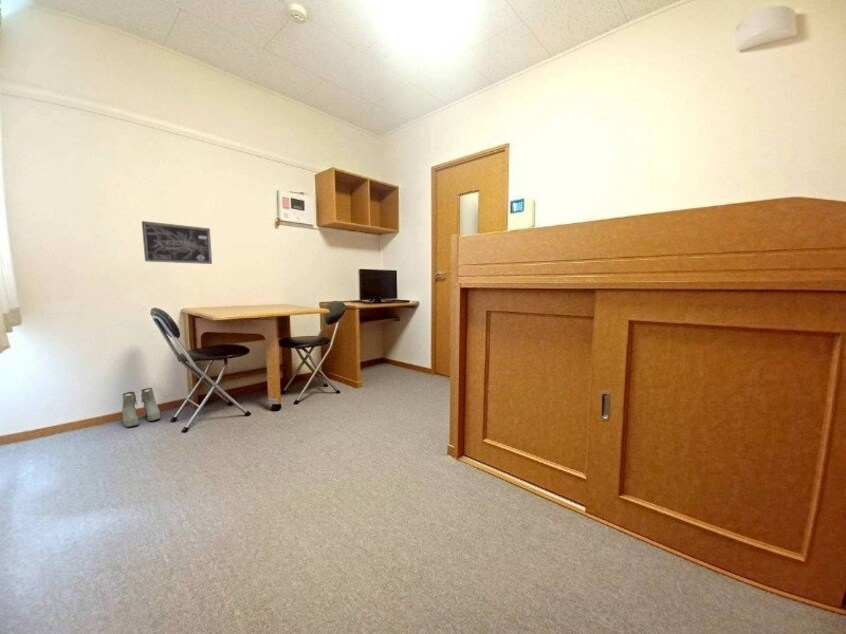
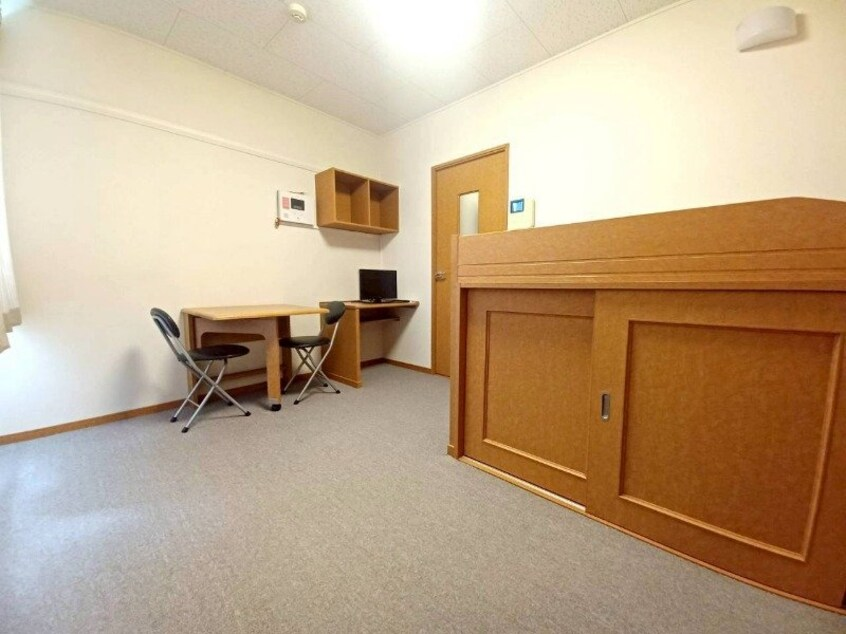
- boots (142, 404)
- wall art (179, 244)
